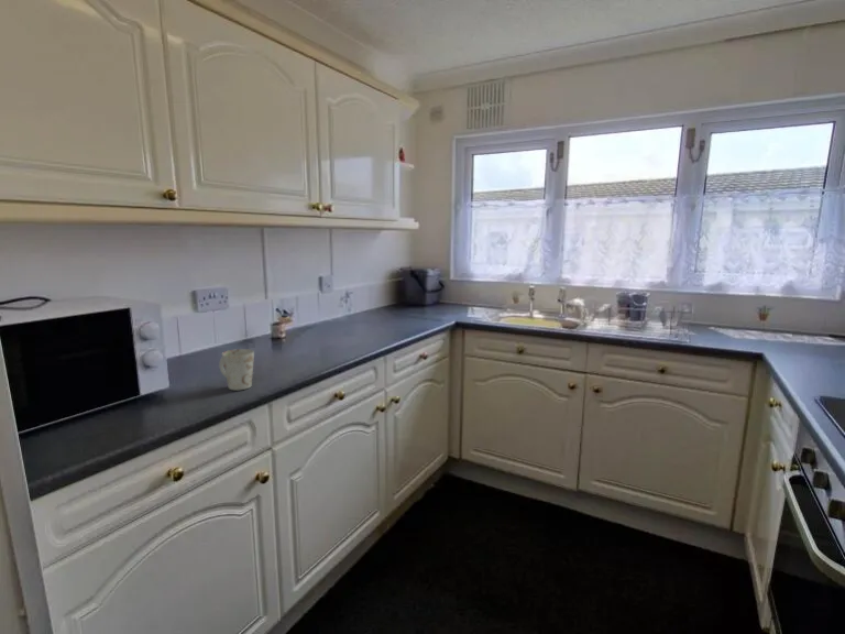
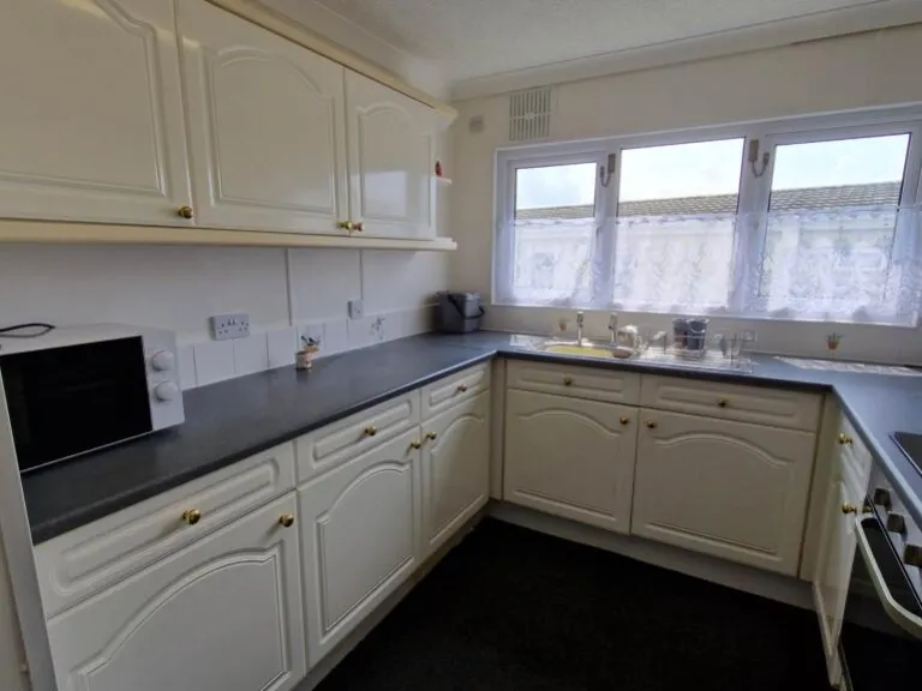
- mug (233, 369)
